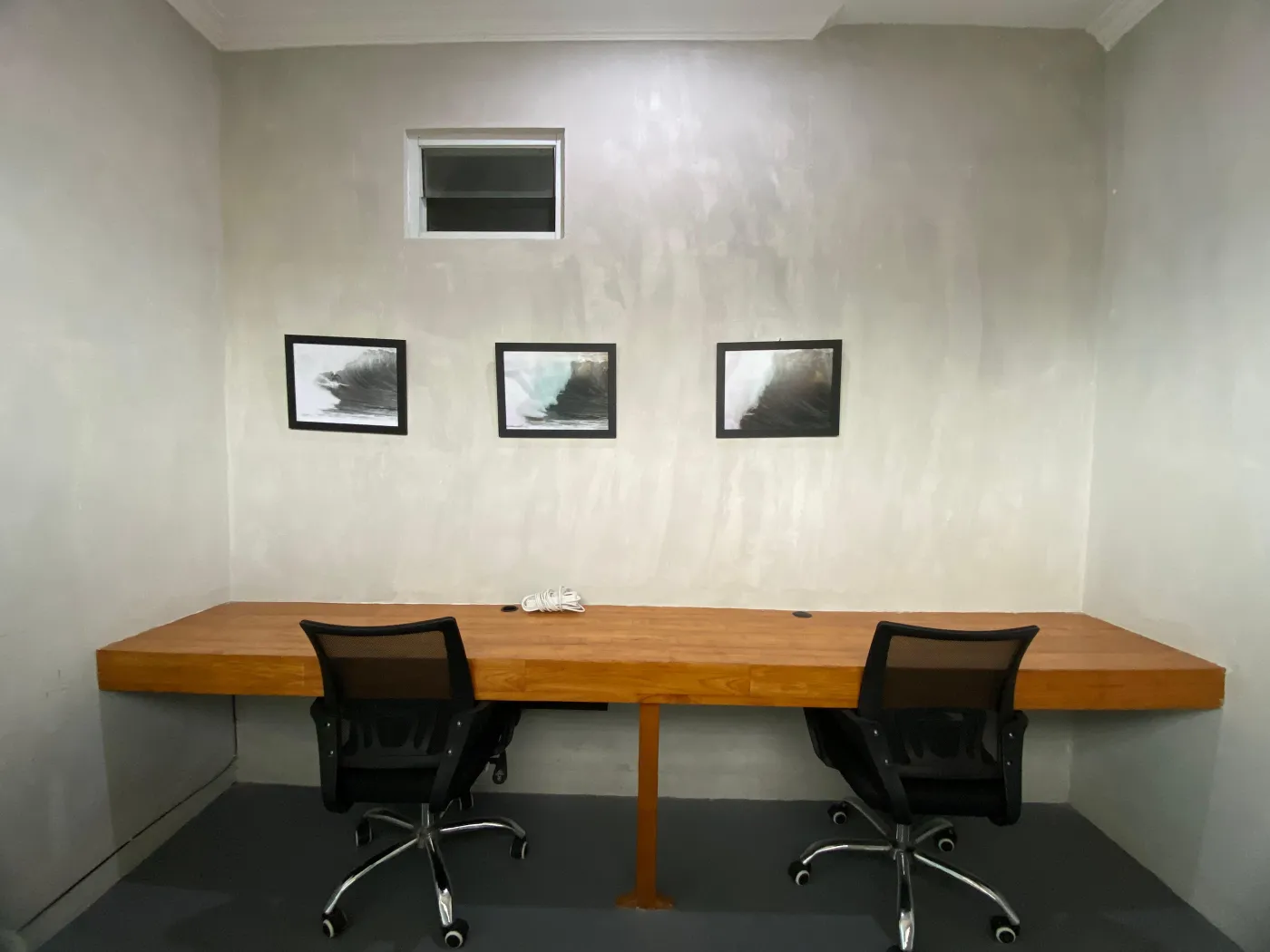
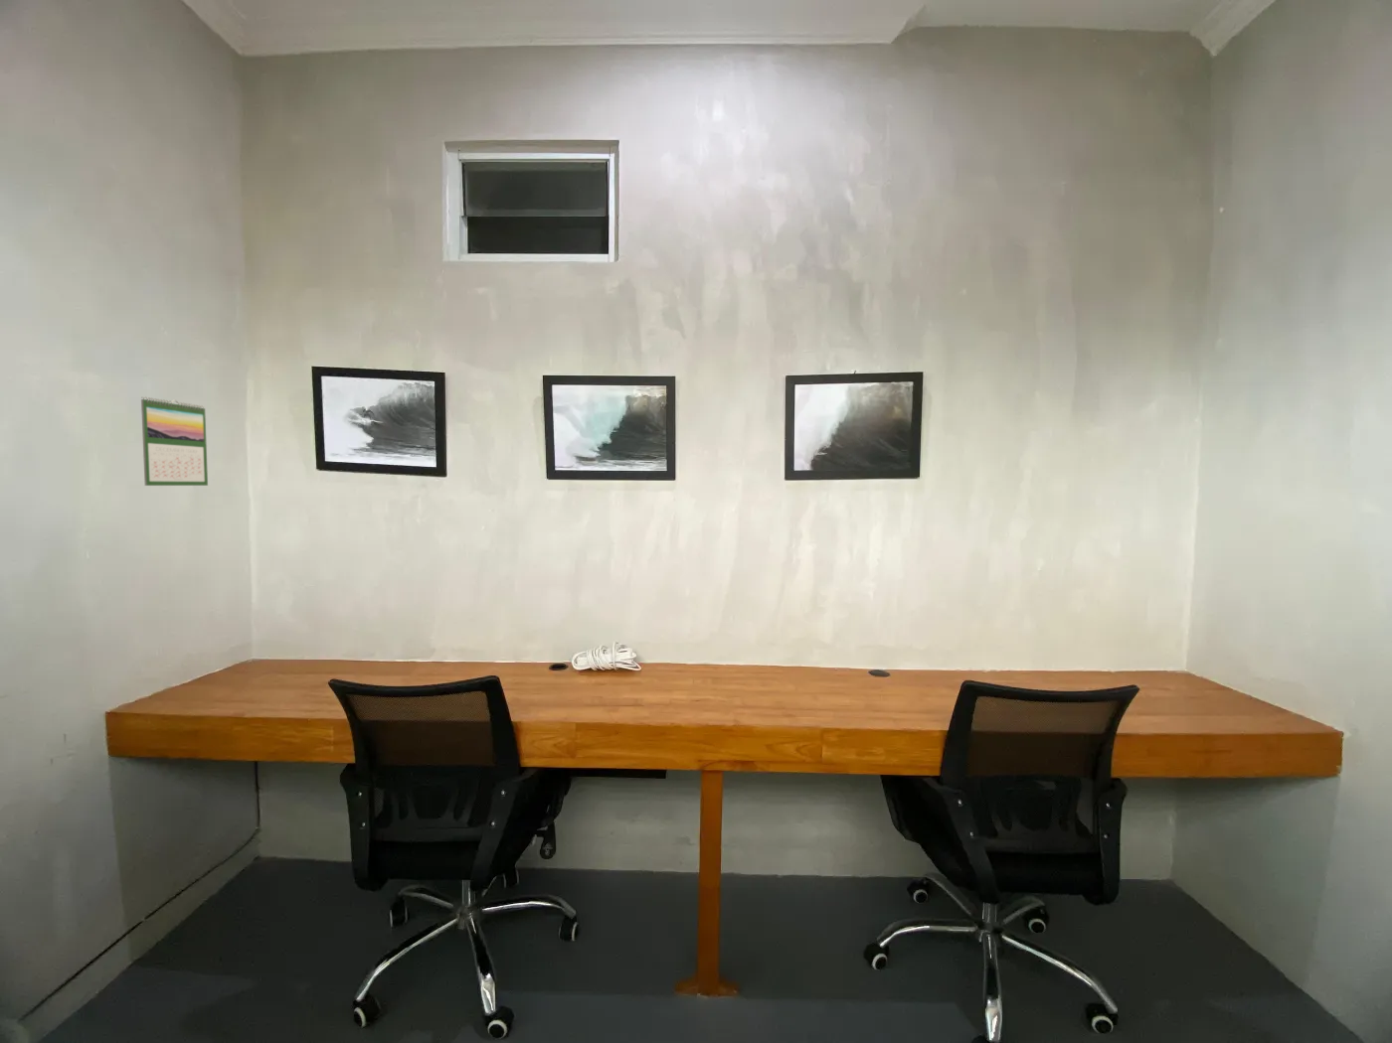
+ calendar (176, 442)
